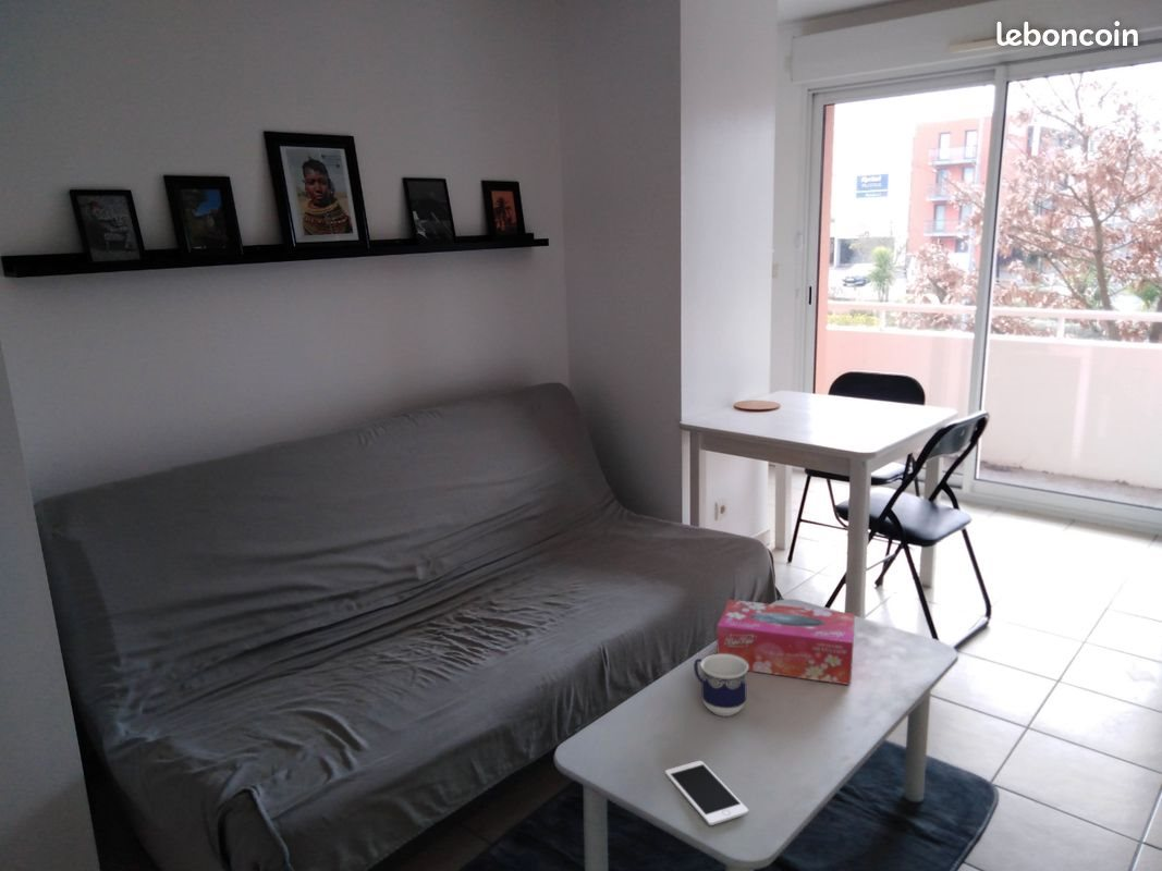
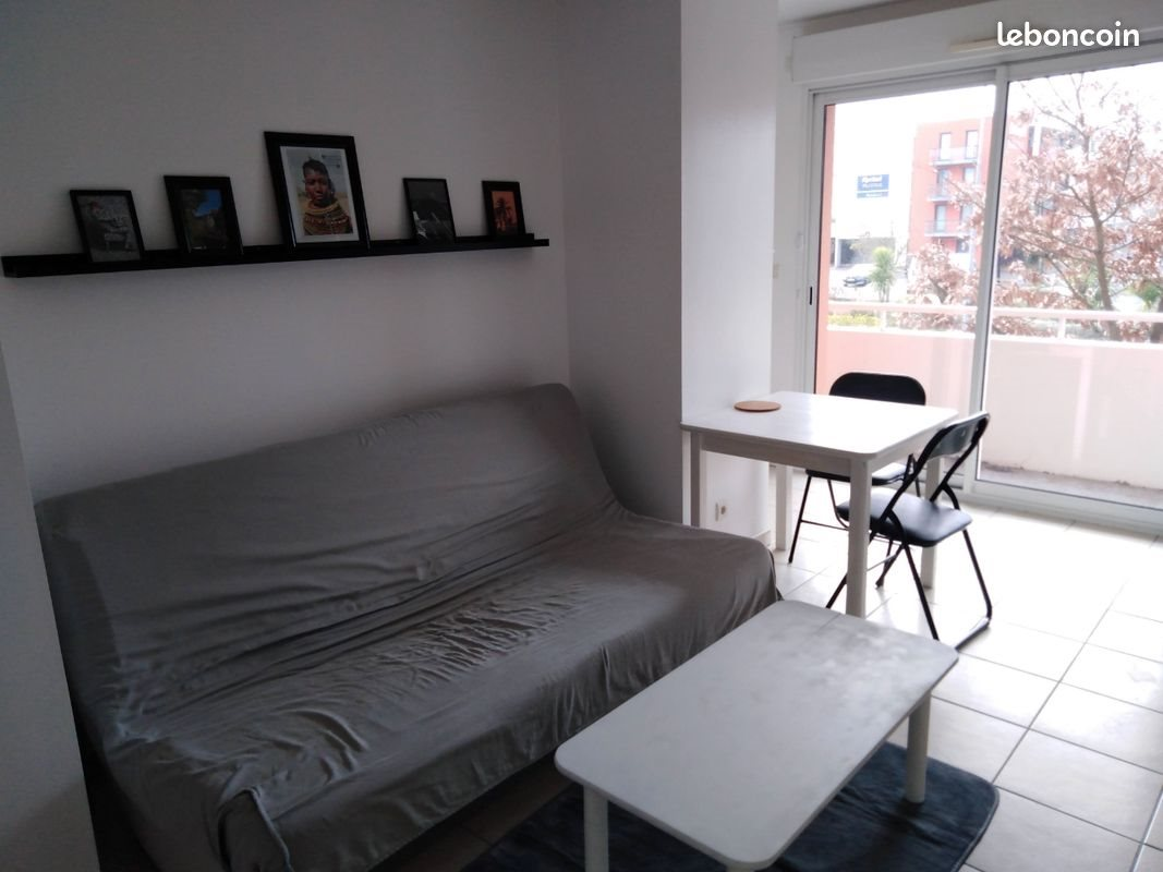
- cup (718, 684)
- cell phone (705, 790)
- tissue box (786, 639)
